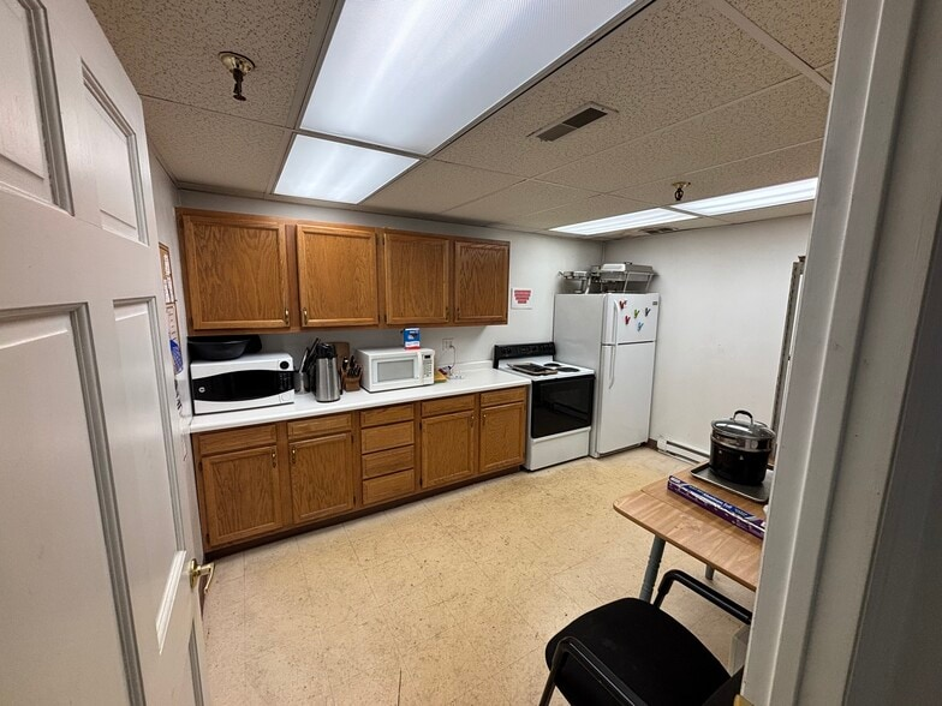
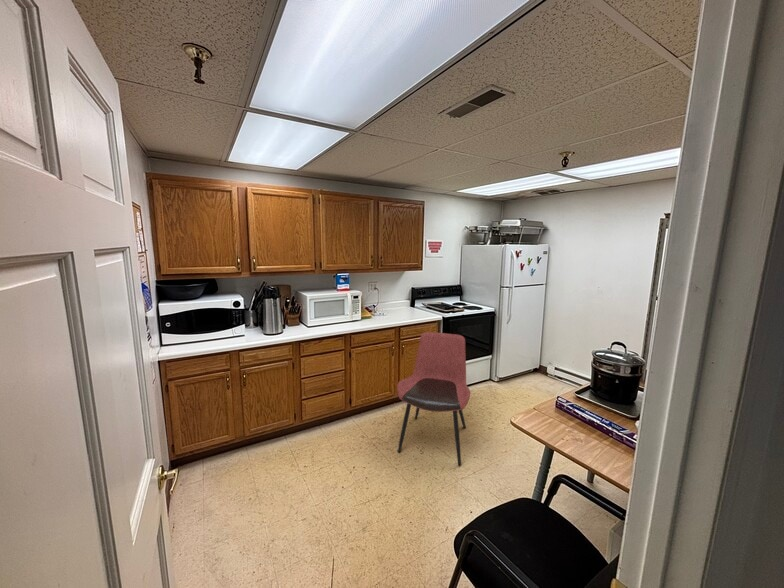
+ dining chair (436, 391)
